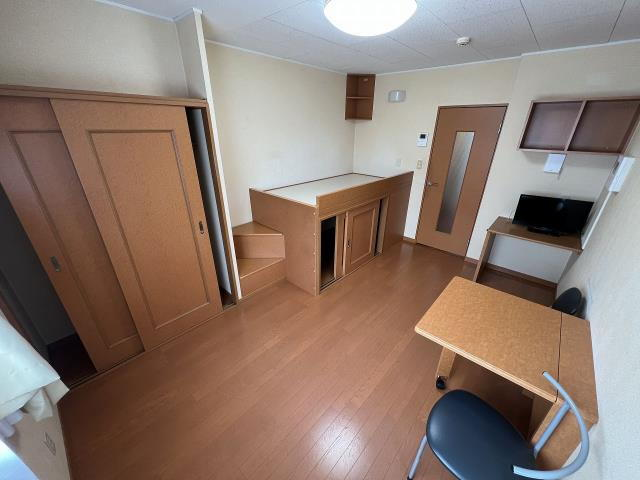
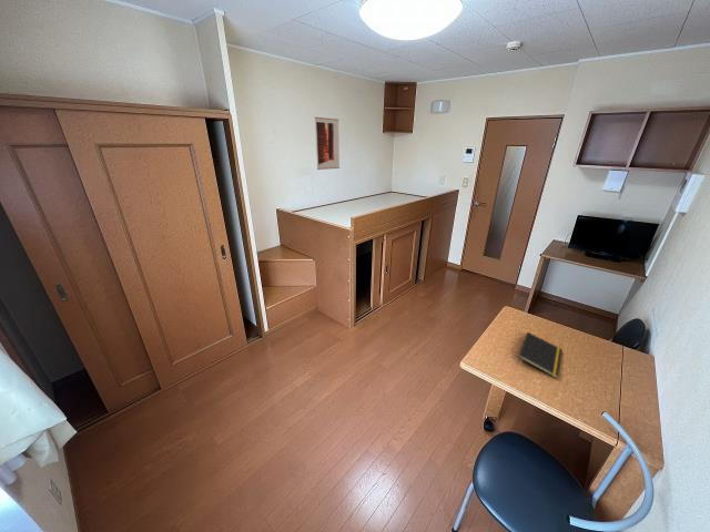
+ wall art (327, 144)
+ notepad (540, 352)
